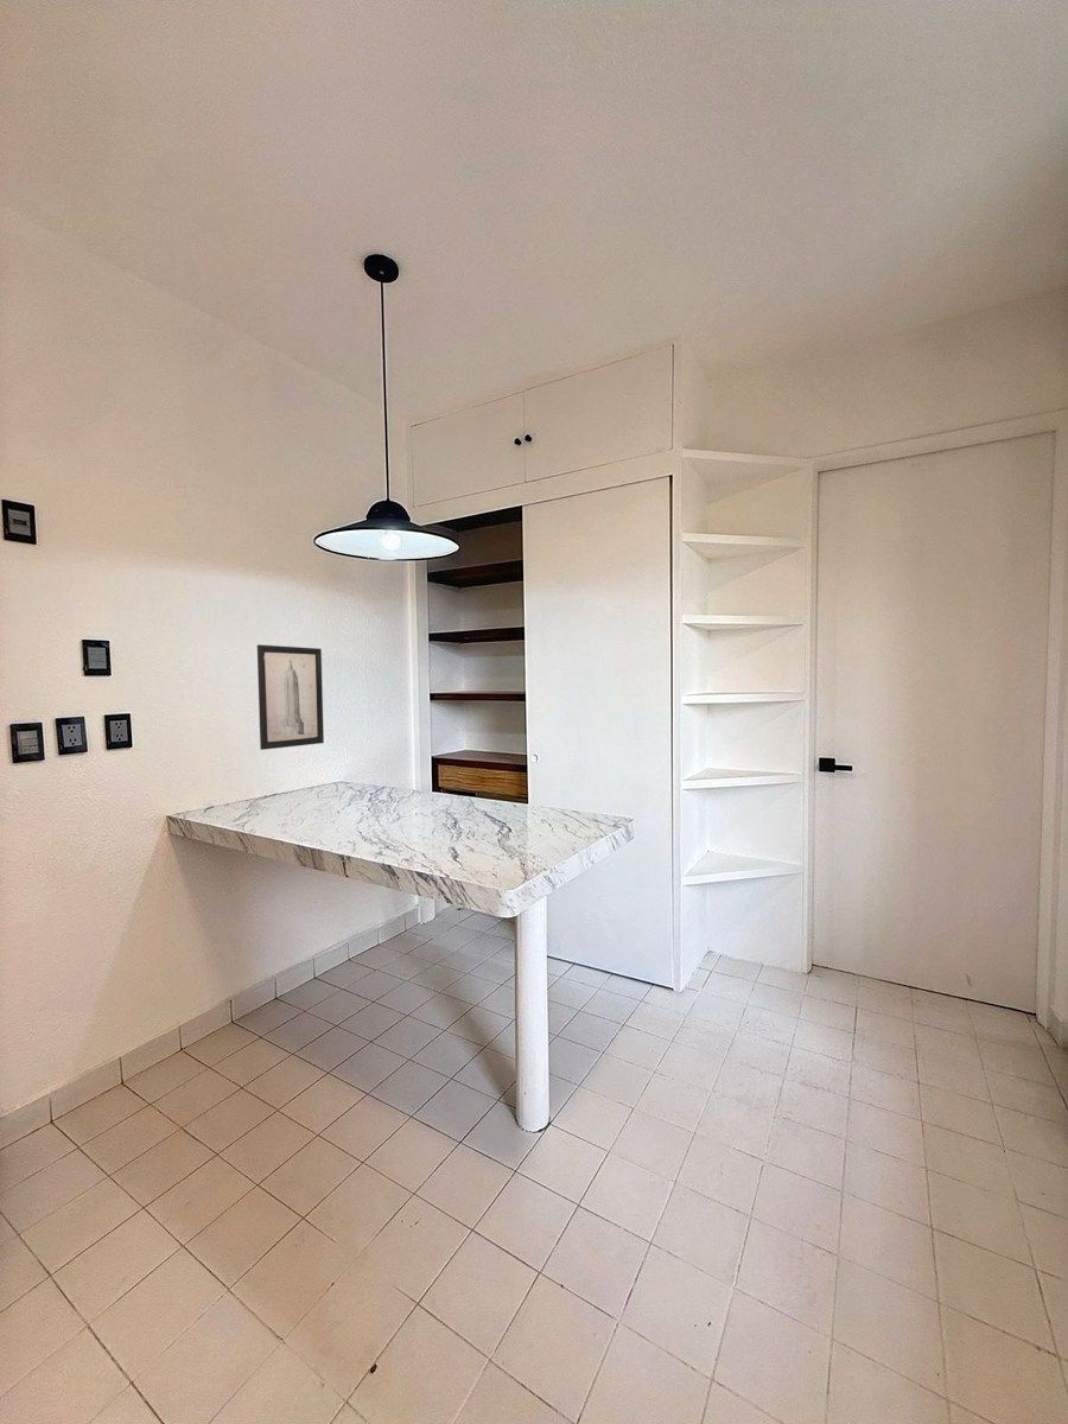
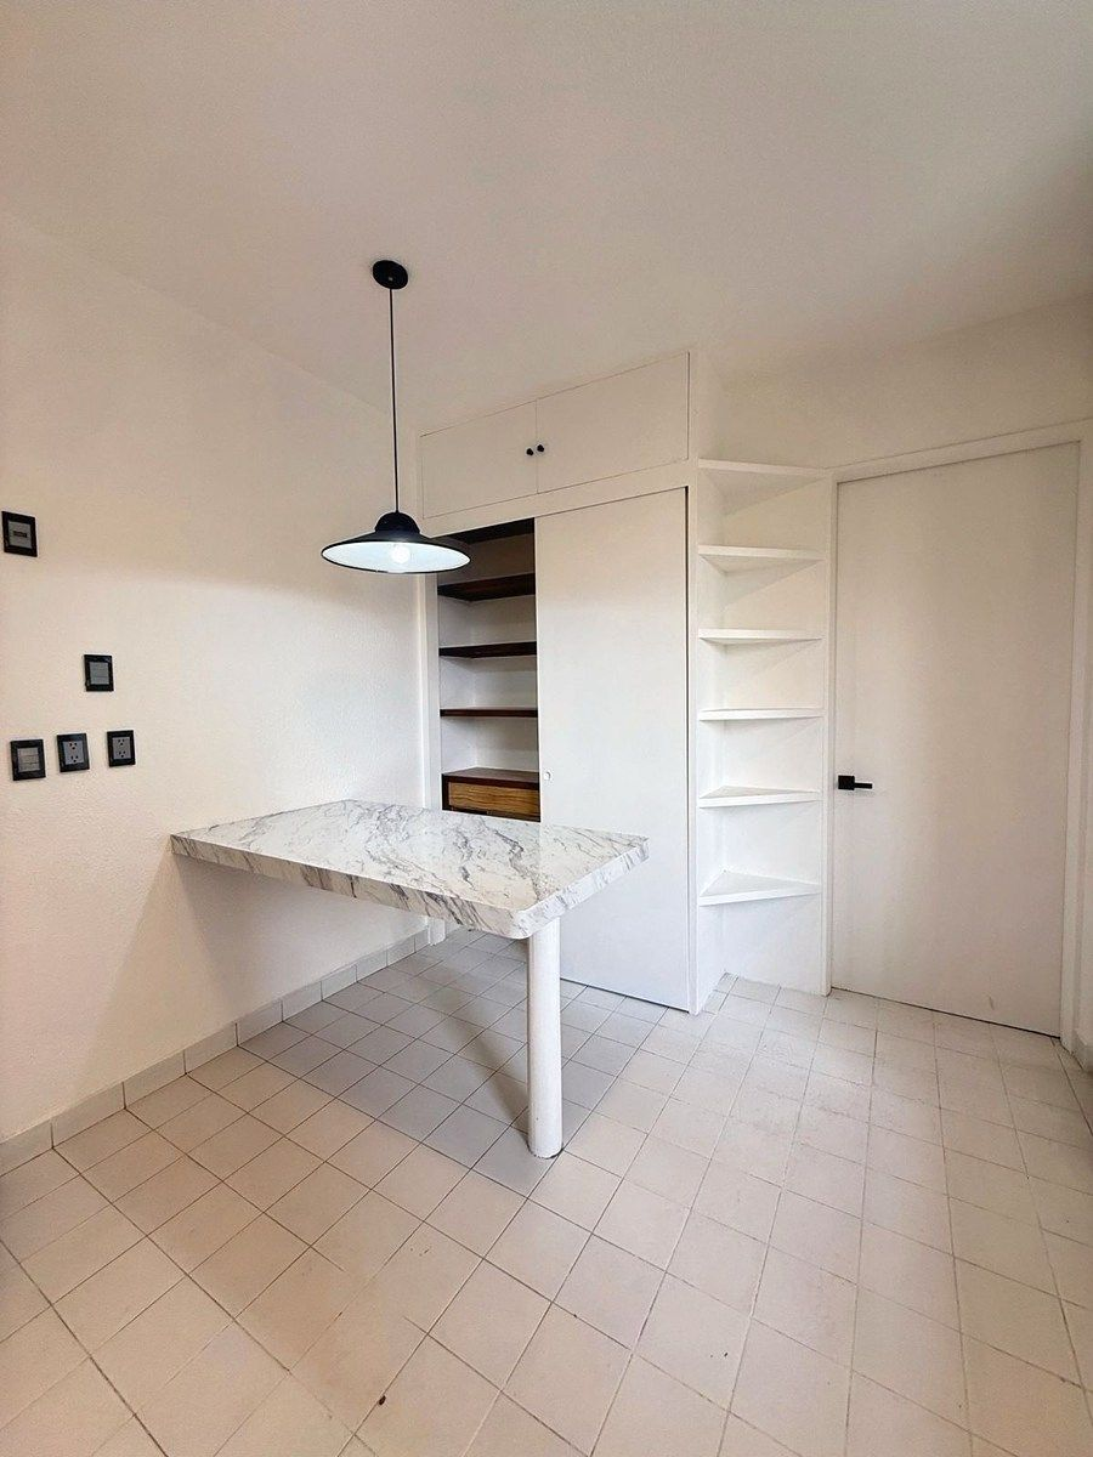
- wall art (292, 697)
